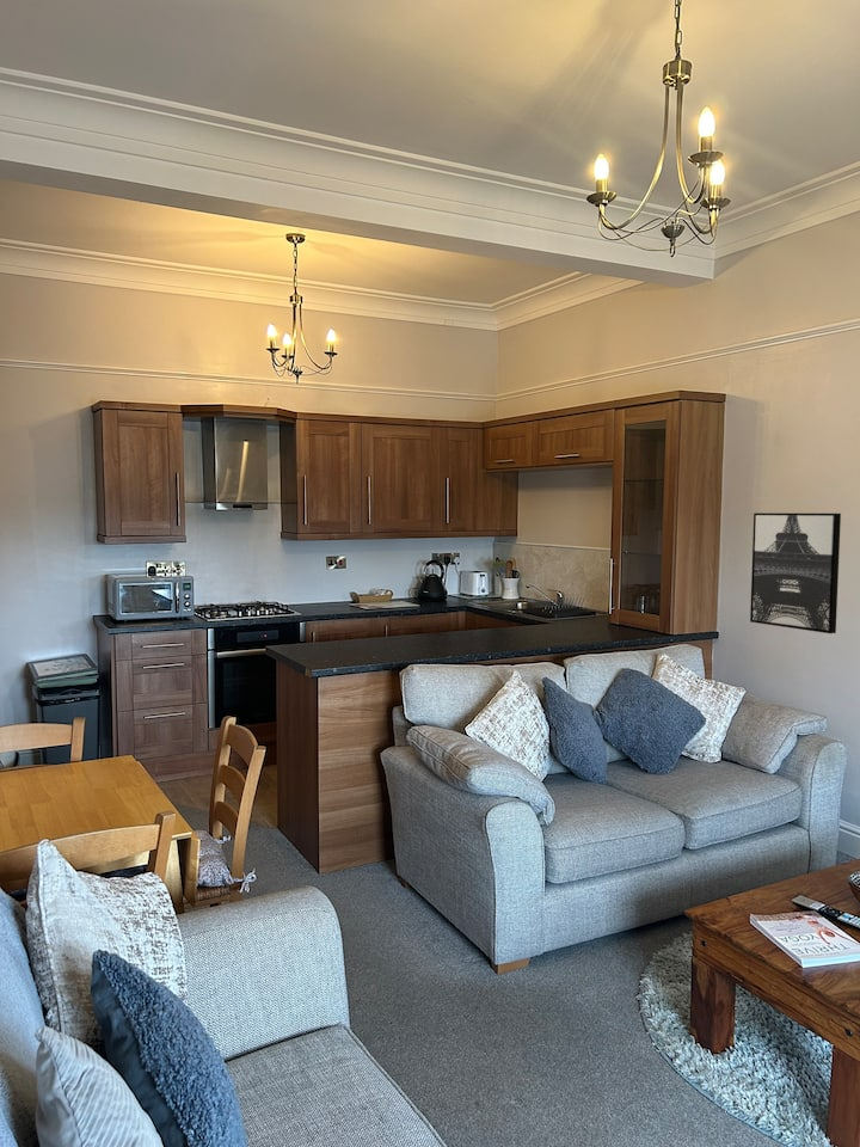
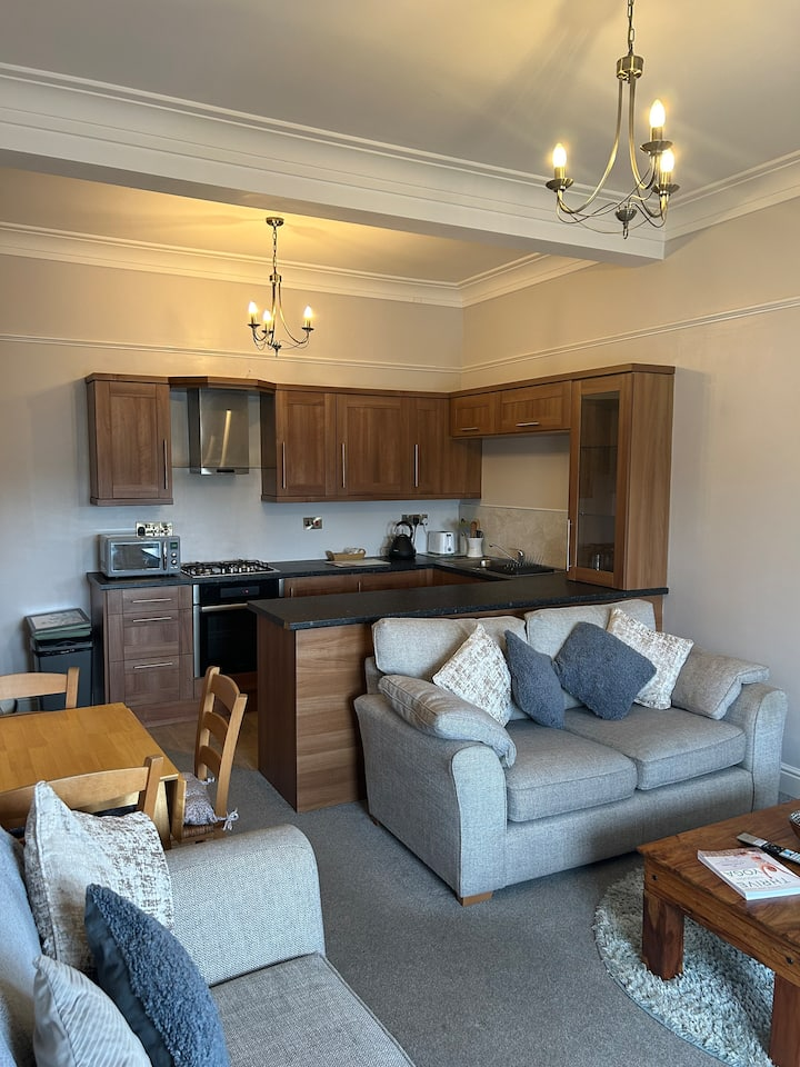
- wall art (792, 570)
